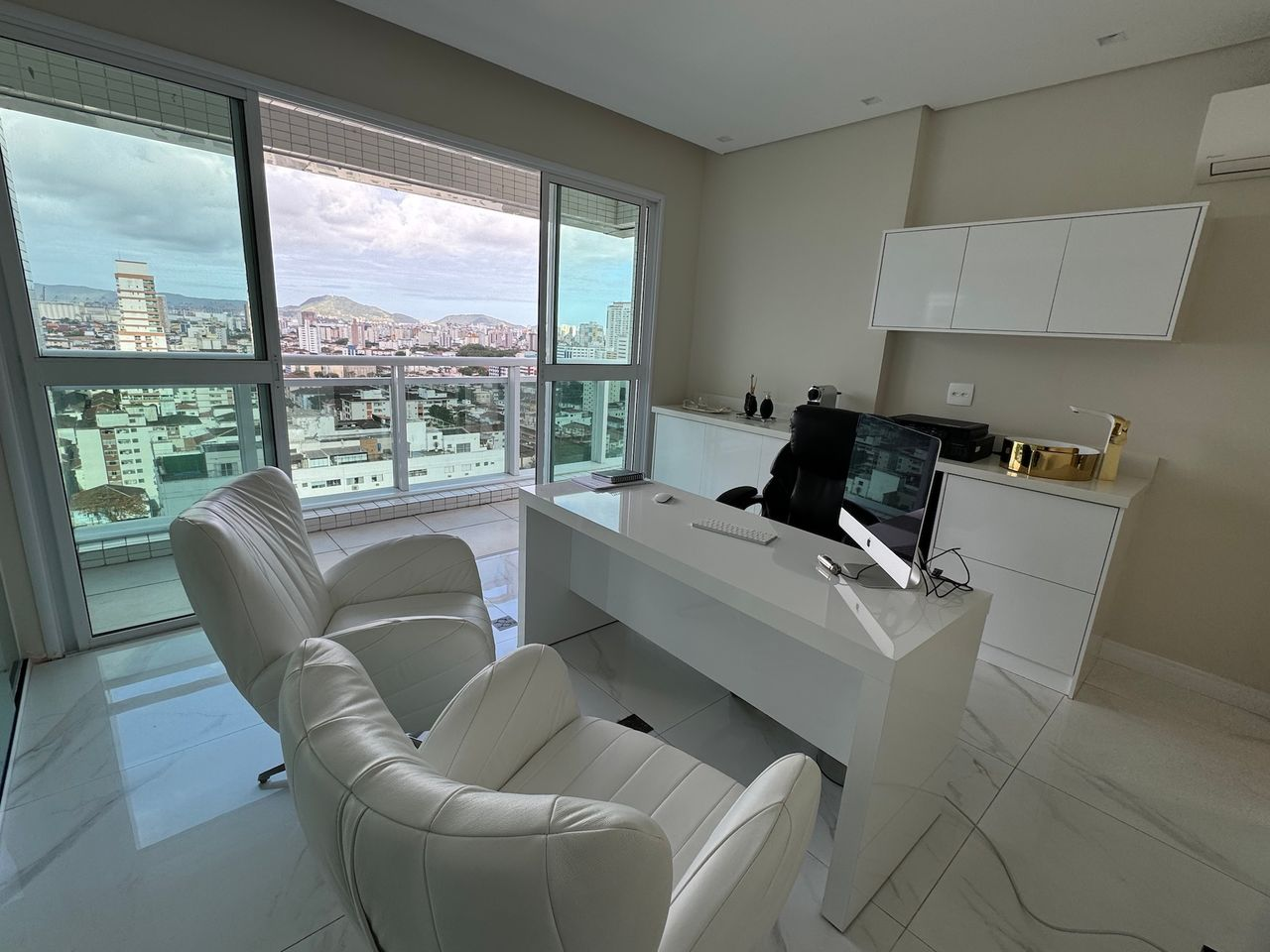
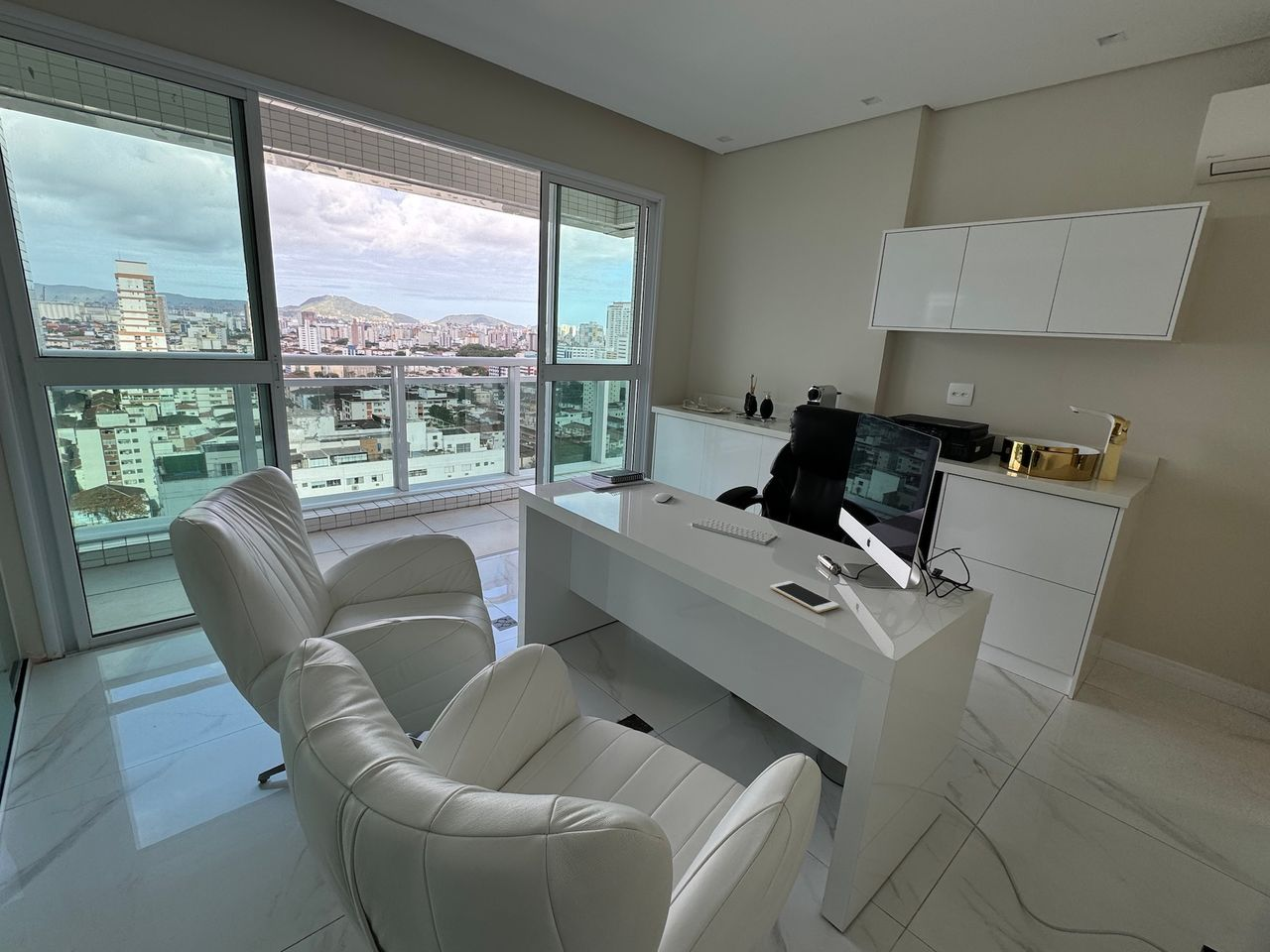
+ cell phone (803, 595)
